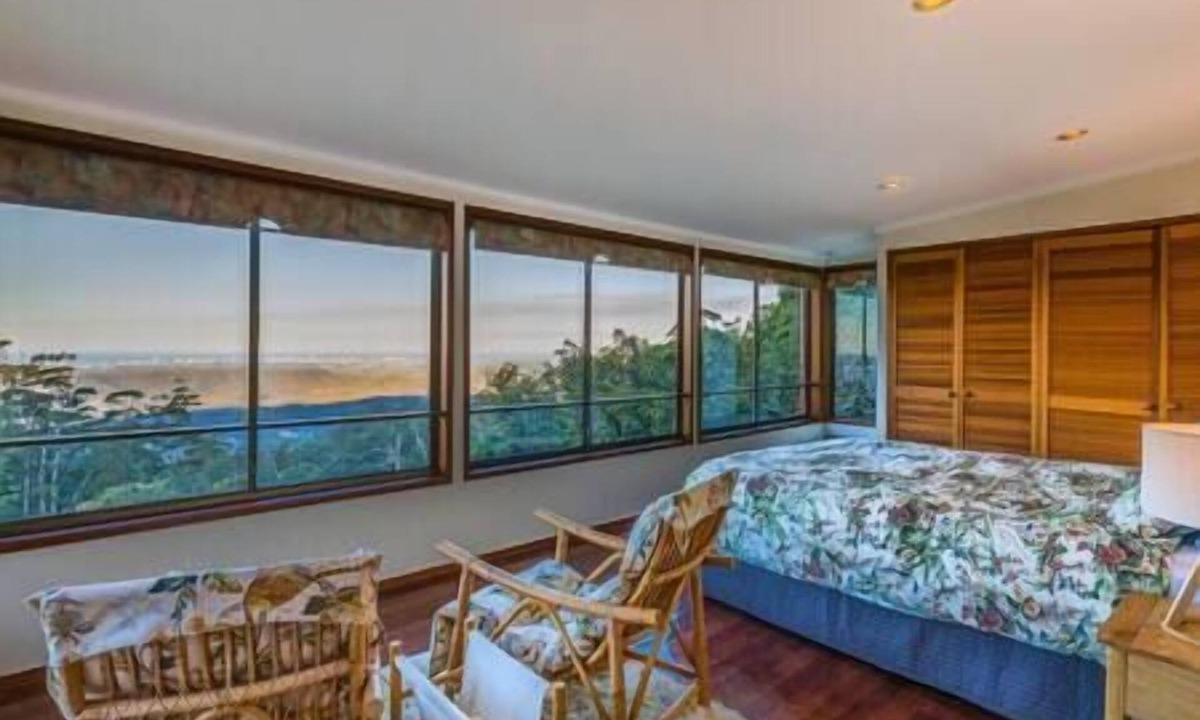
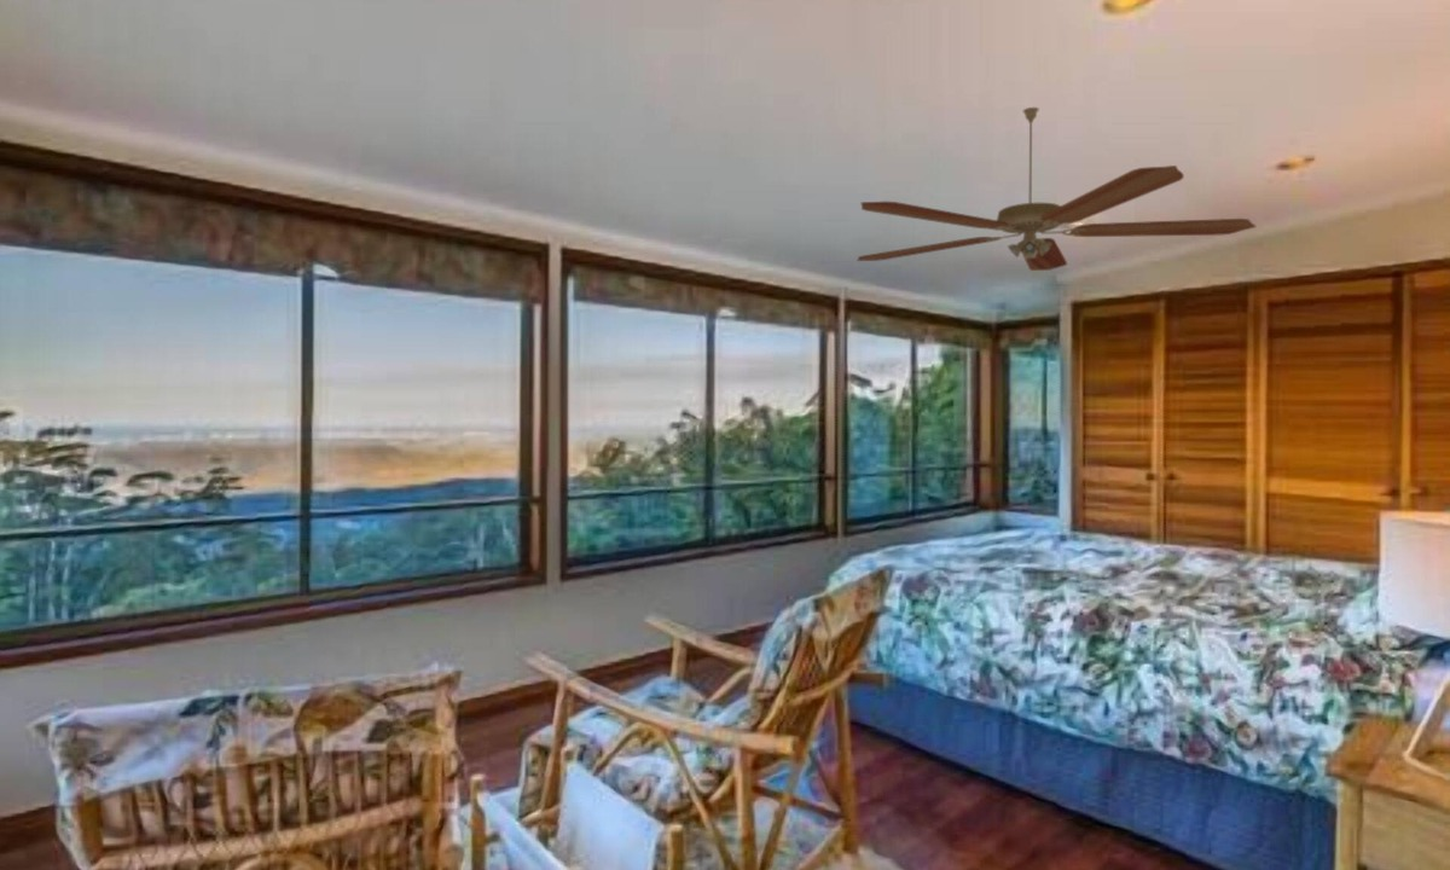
+ ceiling fan (1031, 186)
